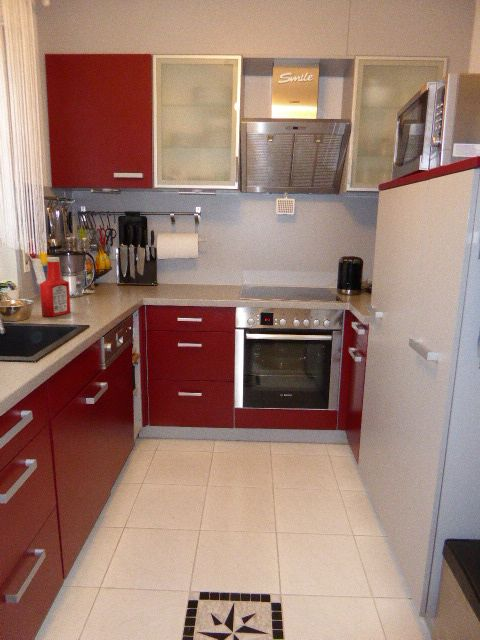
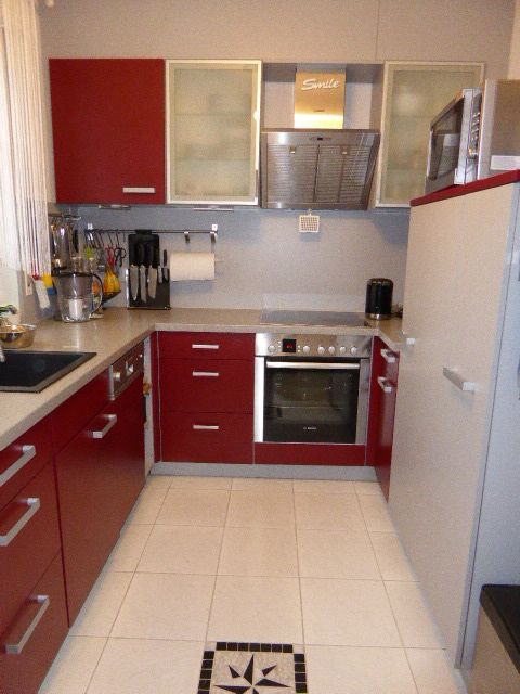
- soap bottle (54, 286)
